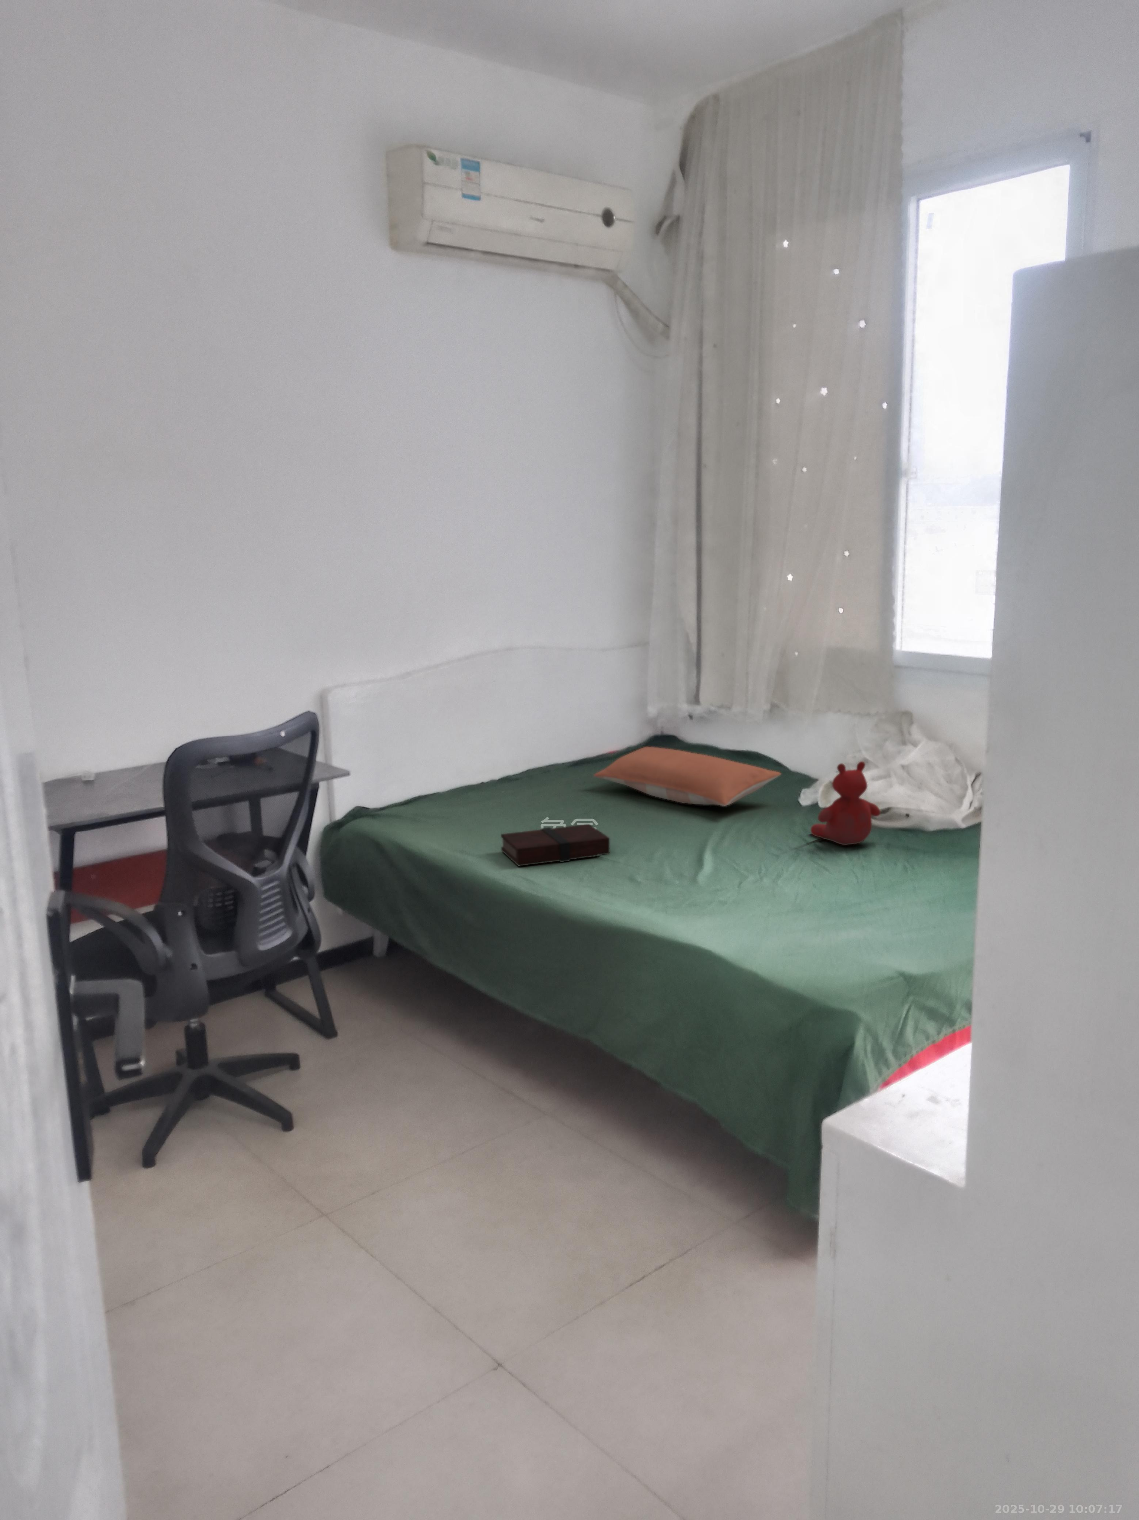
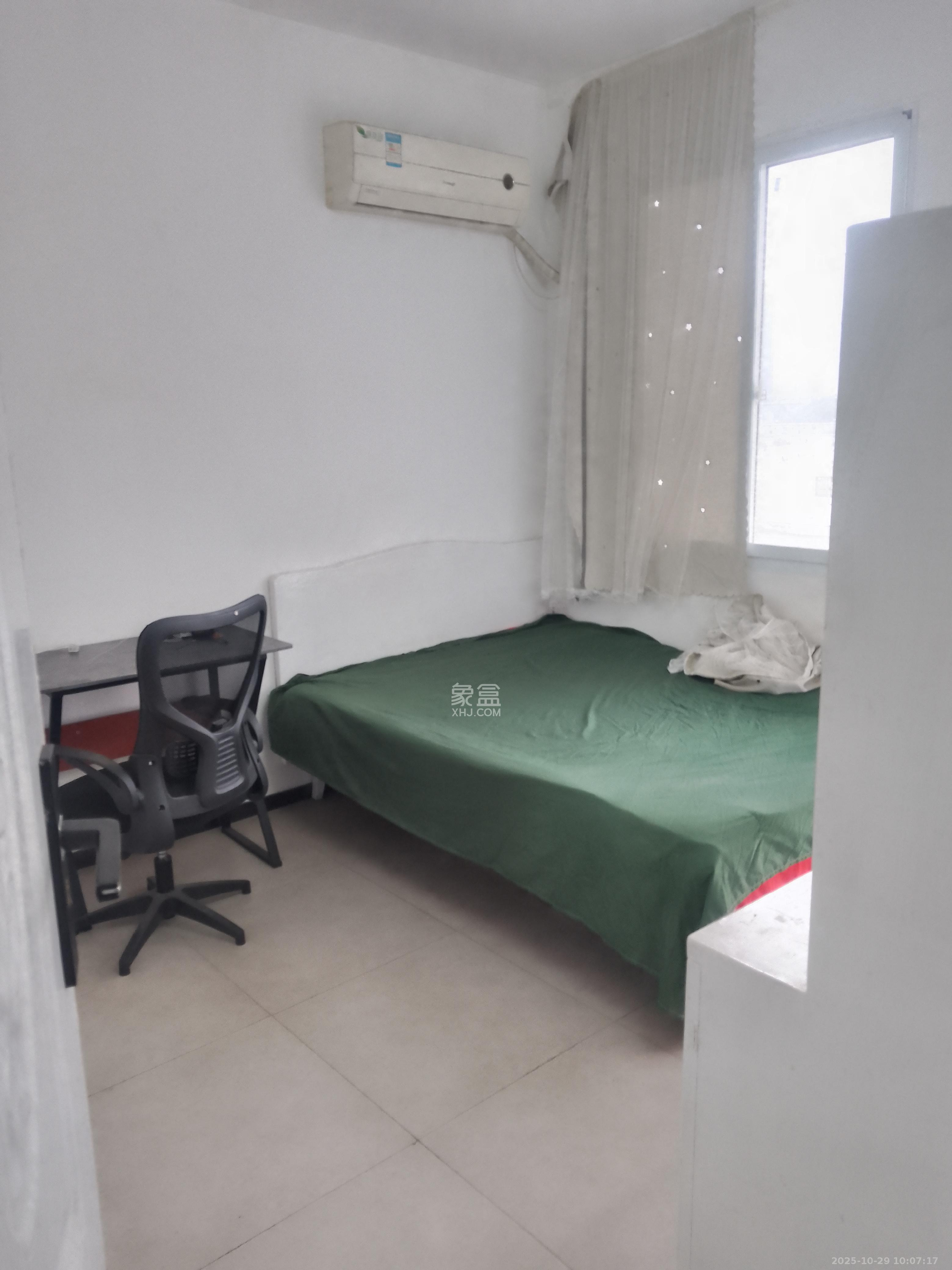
- pillow (683, 776)
- book (555, 844)
- stuffed bear (842, 801)
